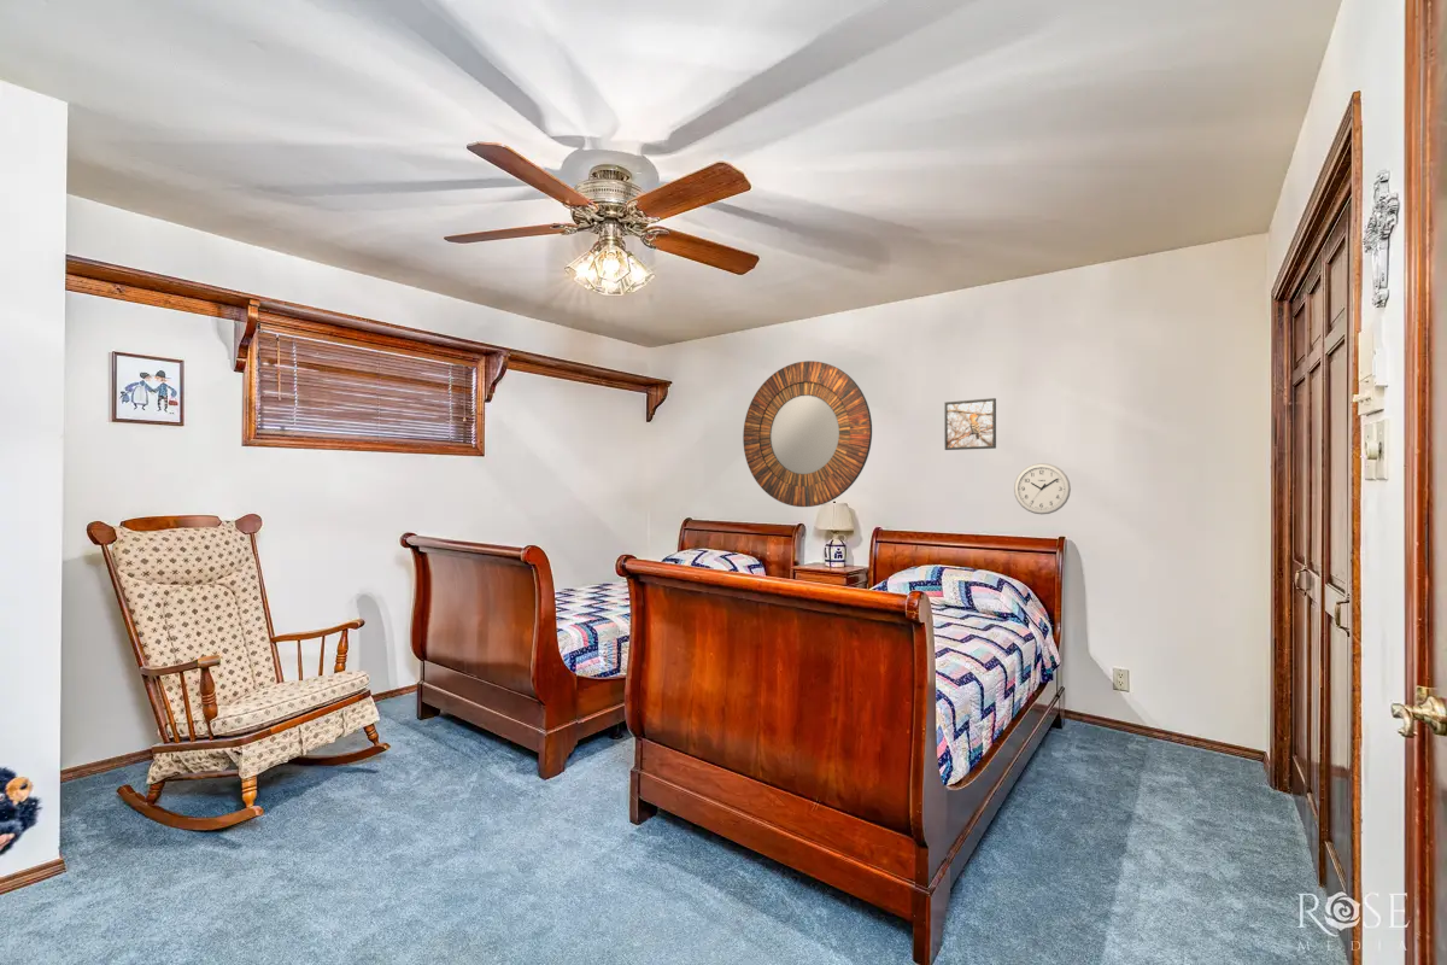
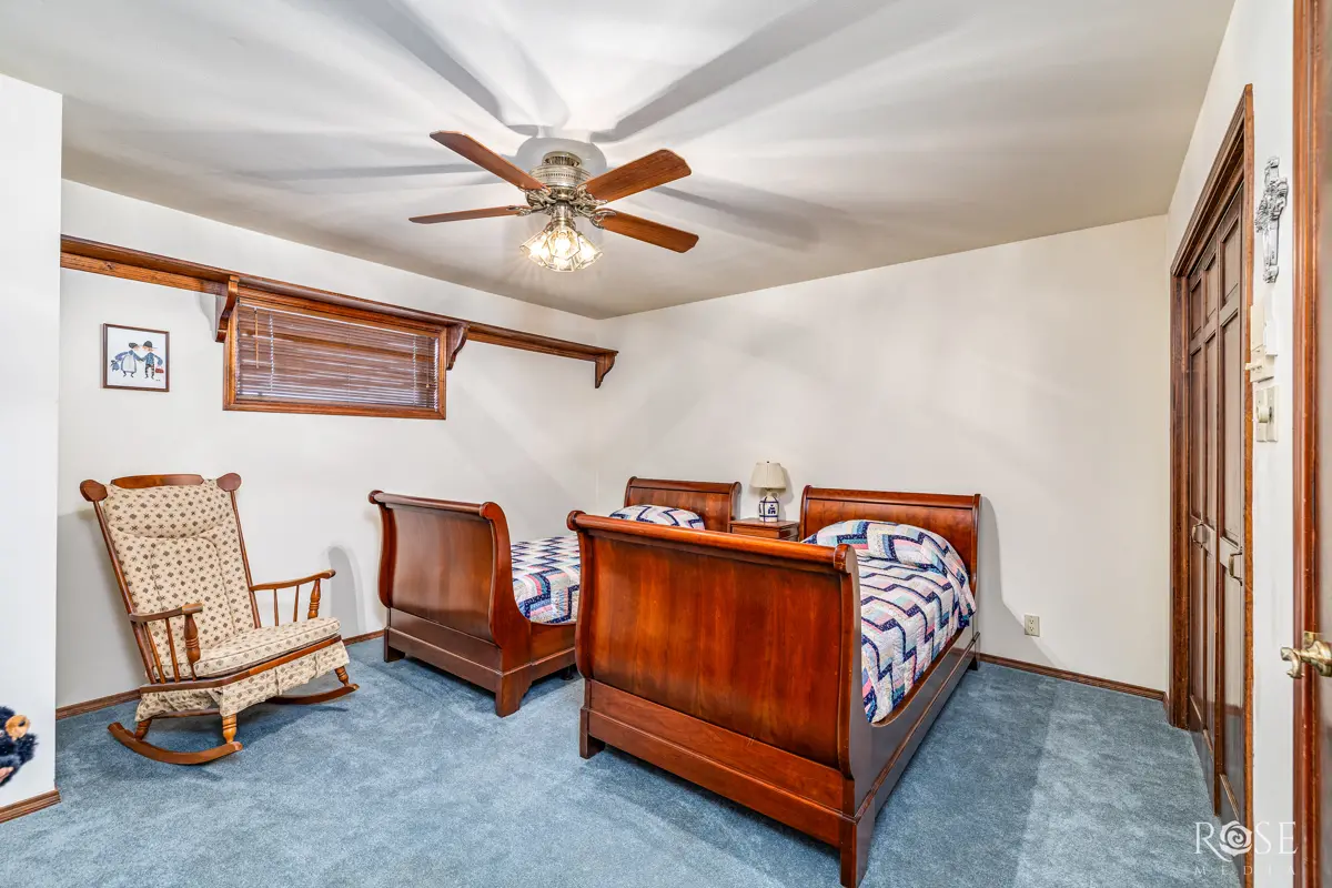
- home mirror (803, 434)
- wall clock (1041, 489)
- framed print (969, 425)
